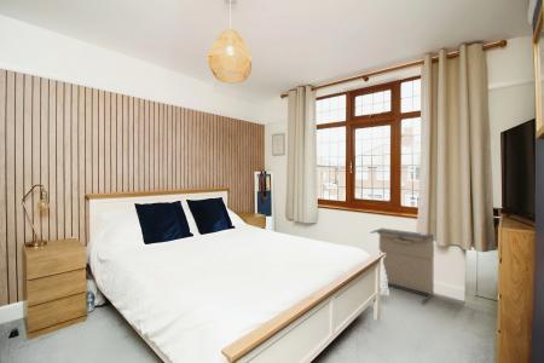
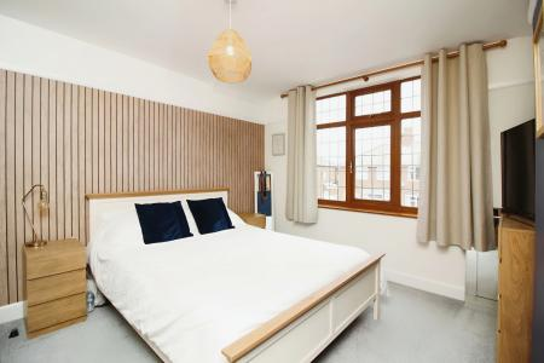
- laundry hamper (400, 261)
